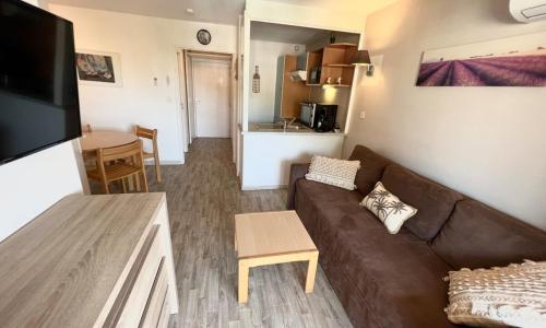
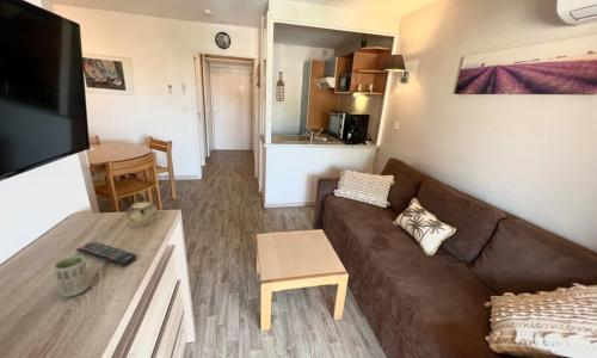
+ teapot (142, 210)
+ cup (72, 276)
+ remote control (106, 253)
